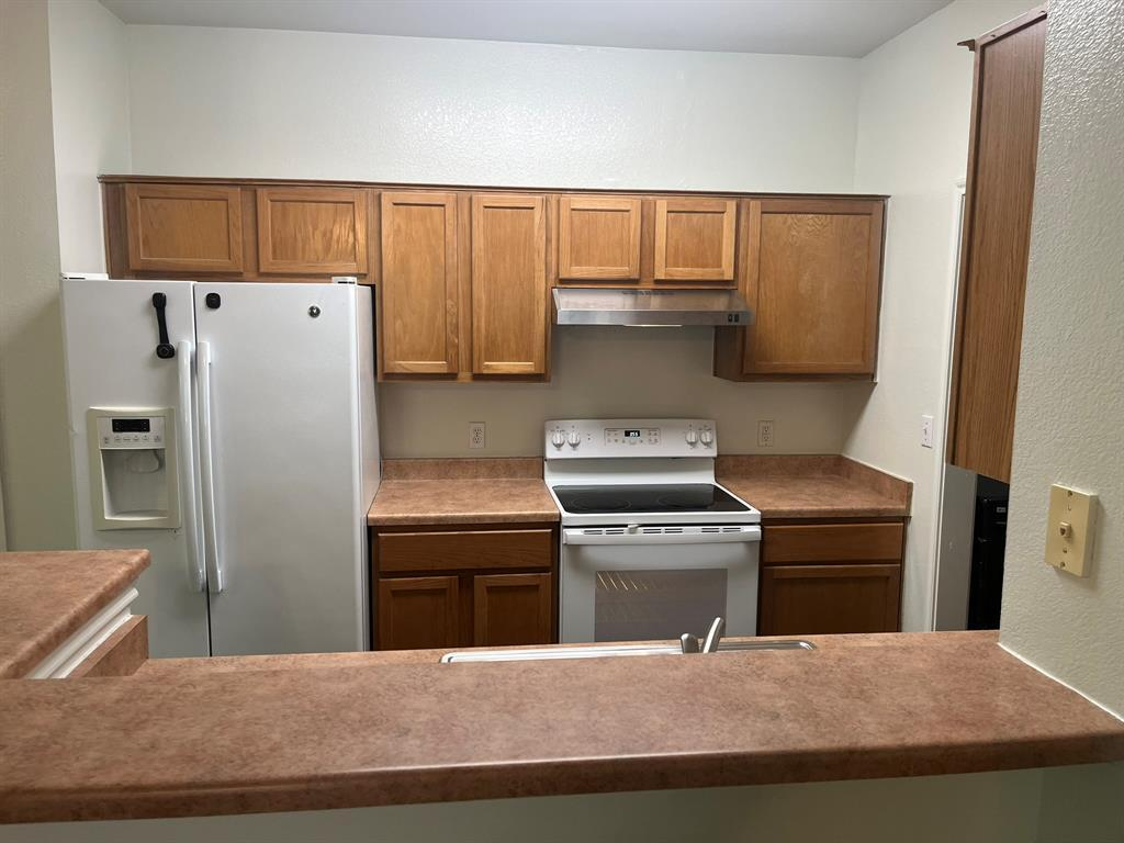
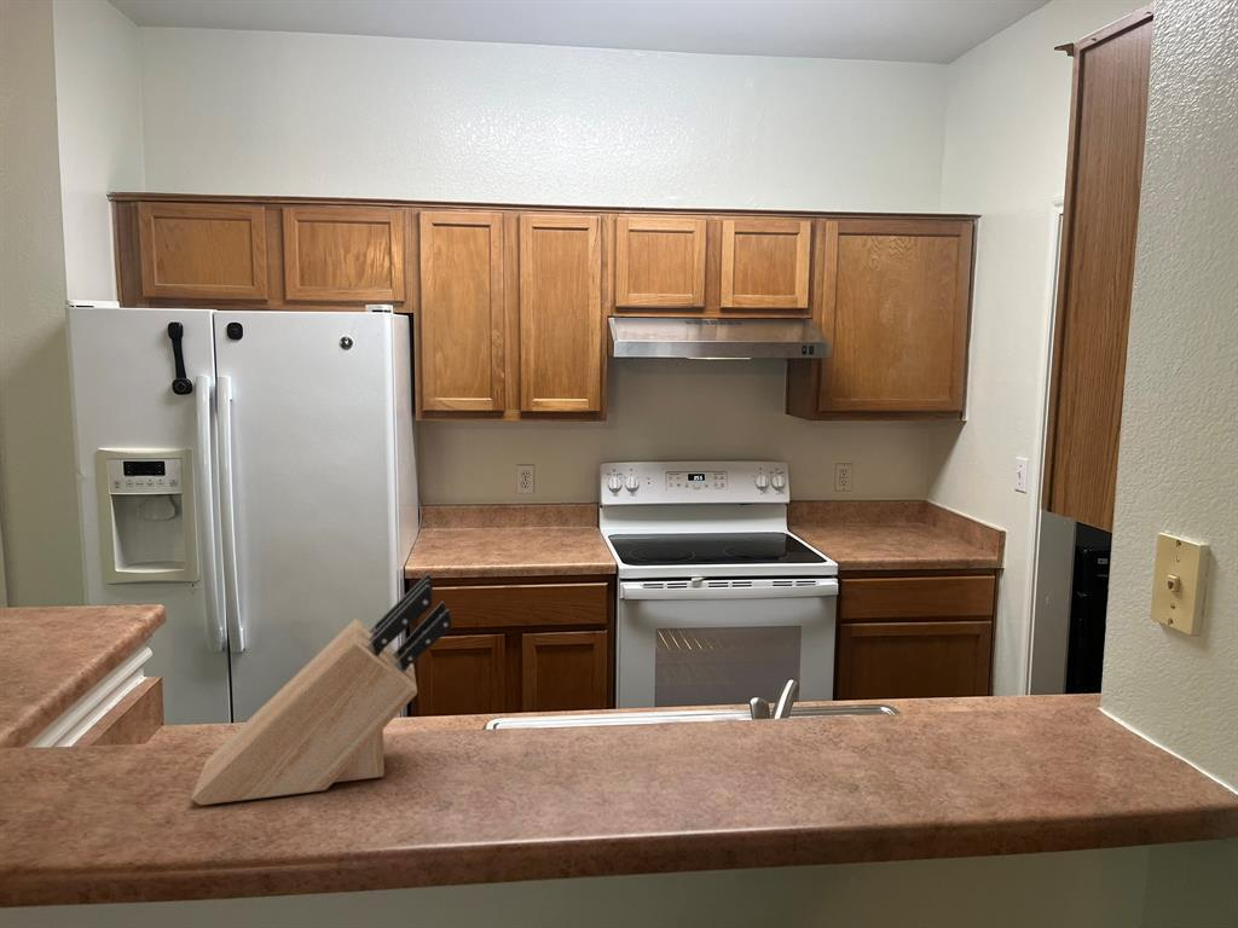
+ knife block (328, 678)
